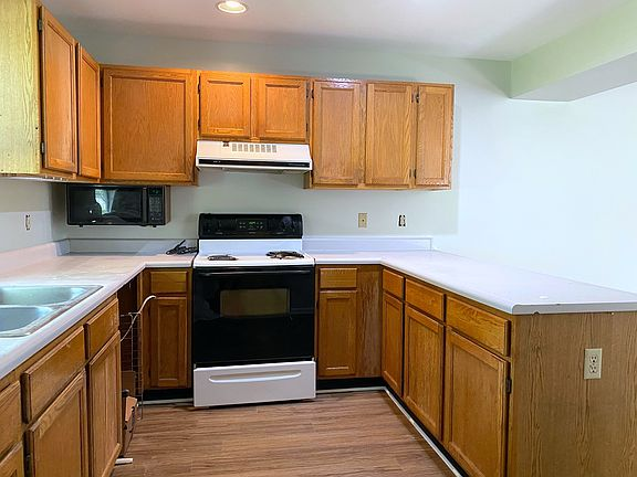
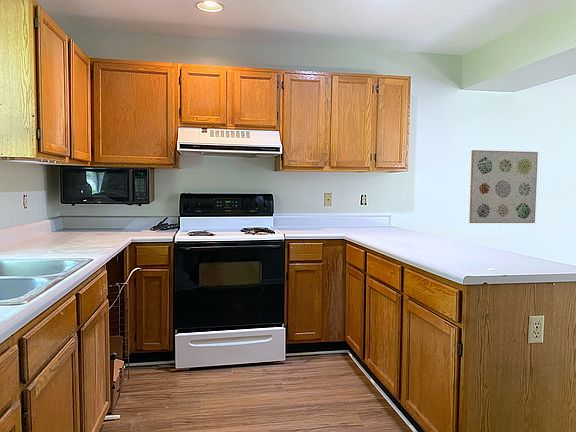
+ wall art (503, 187)
